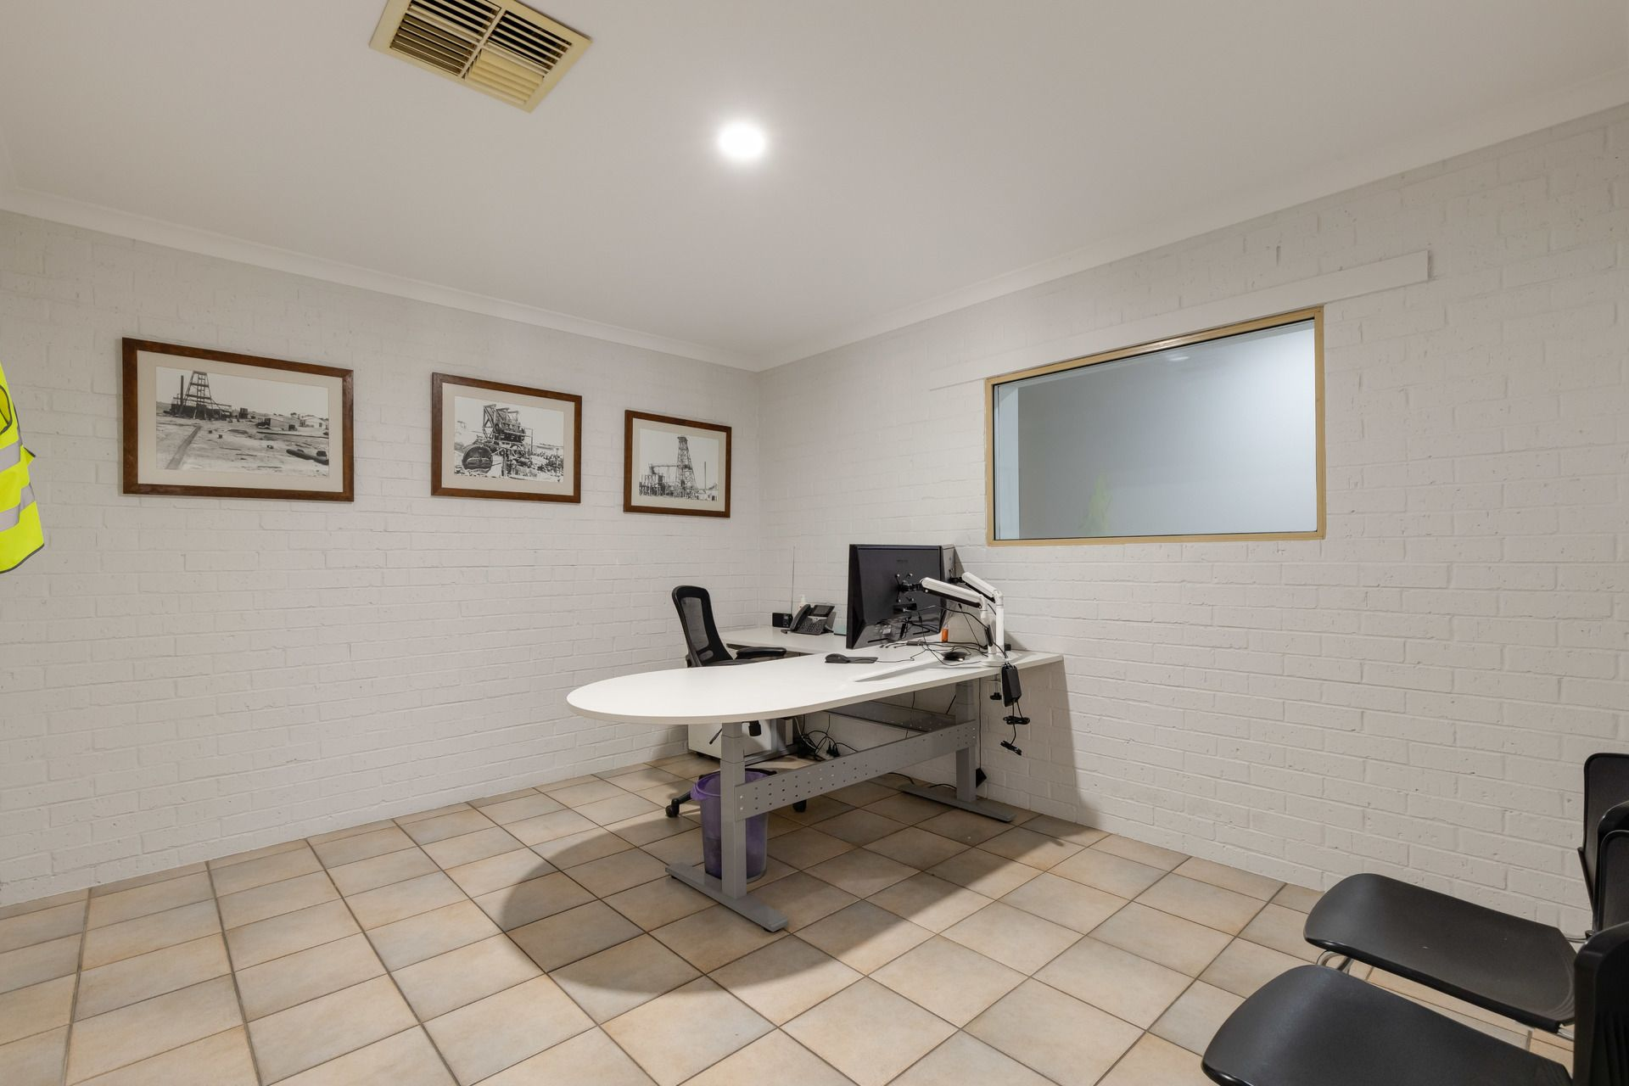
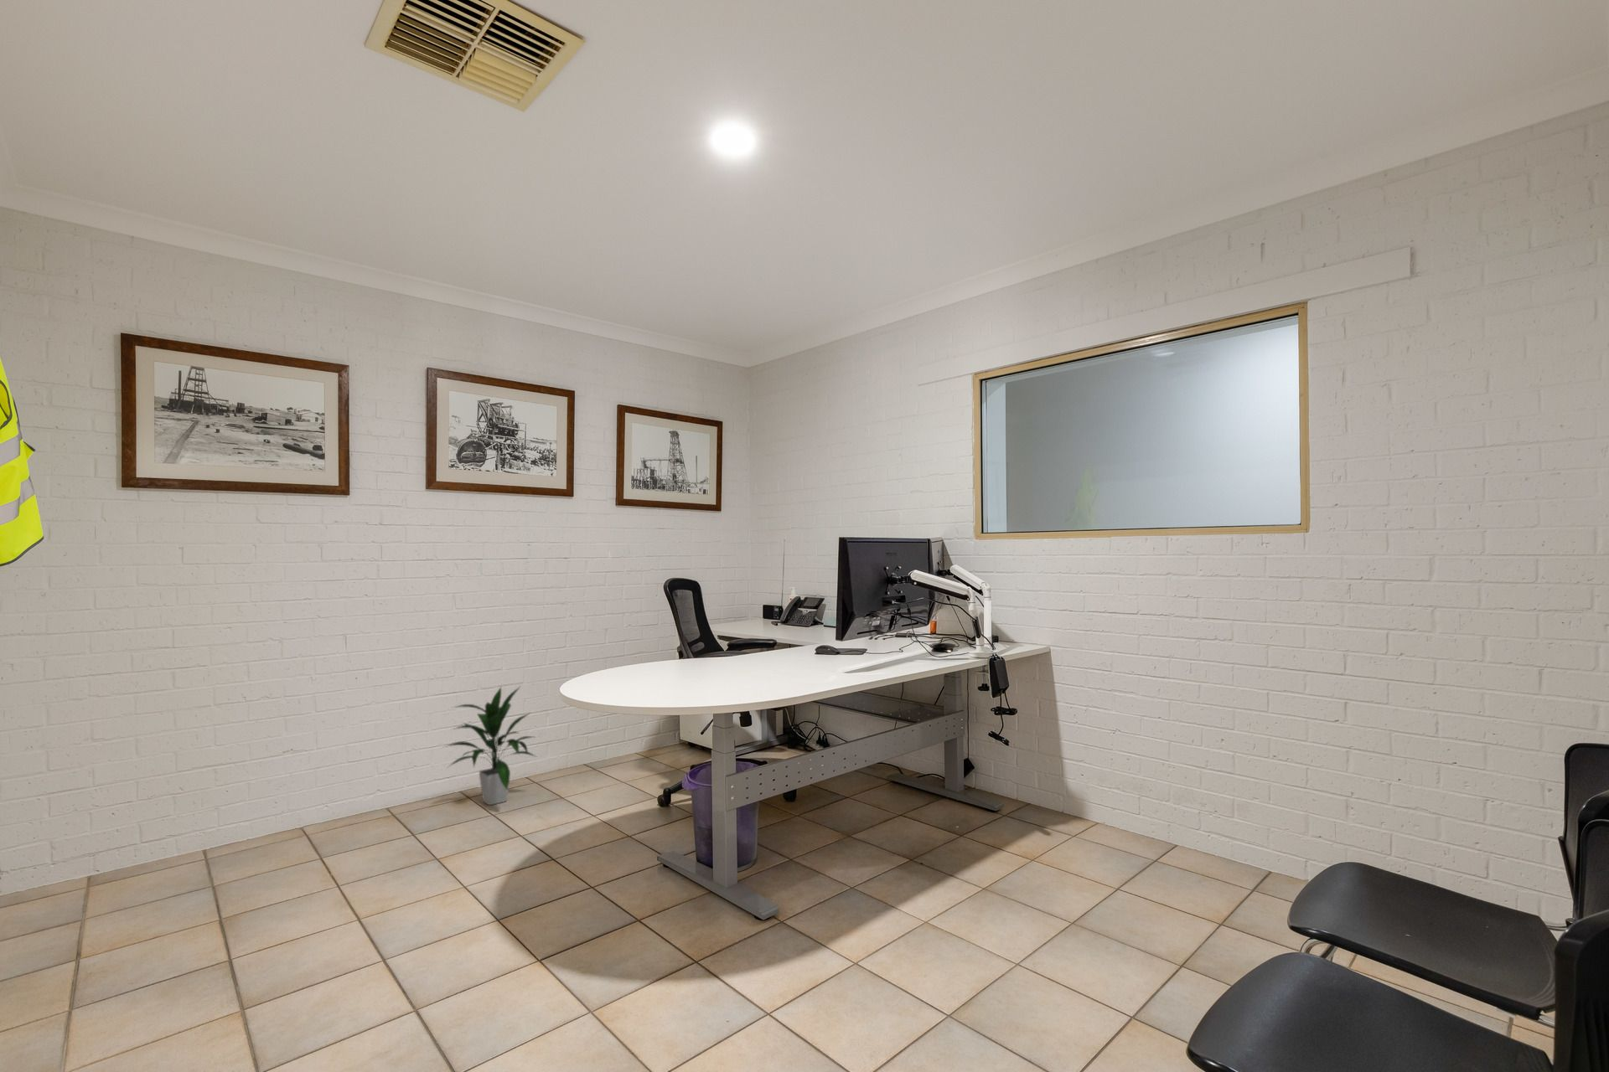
+ indoor plant (493, 745)
